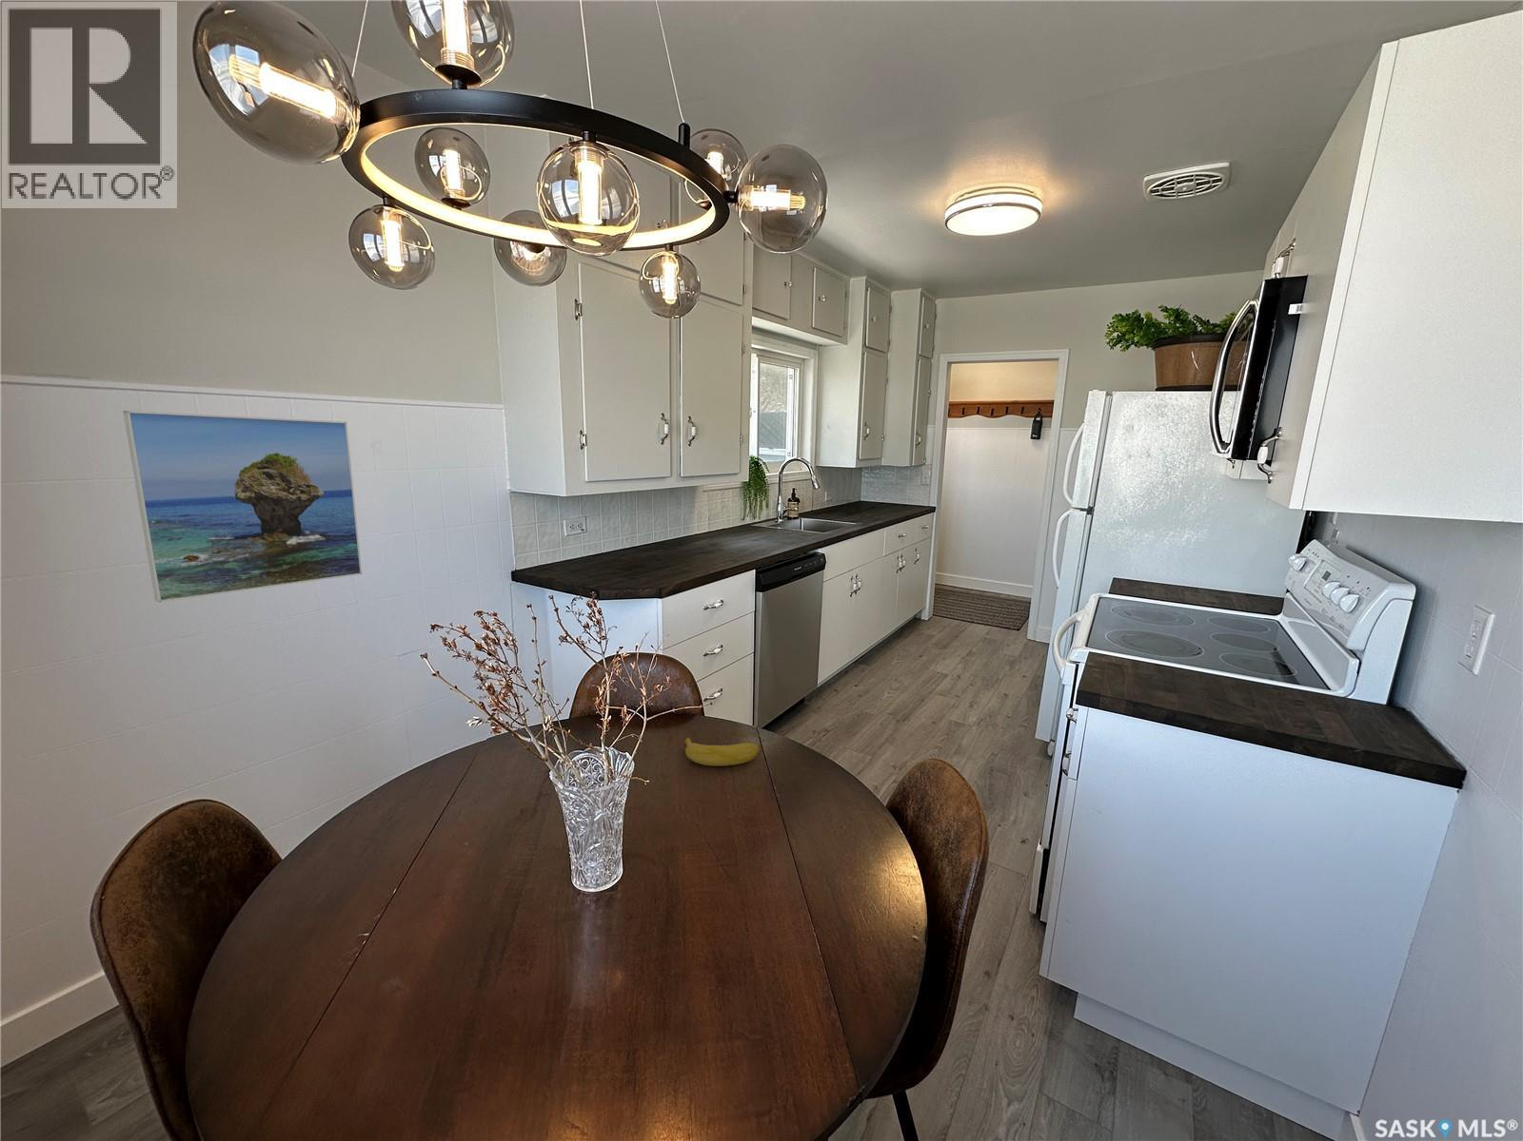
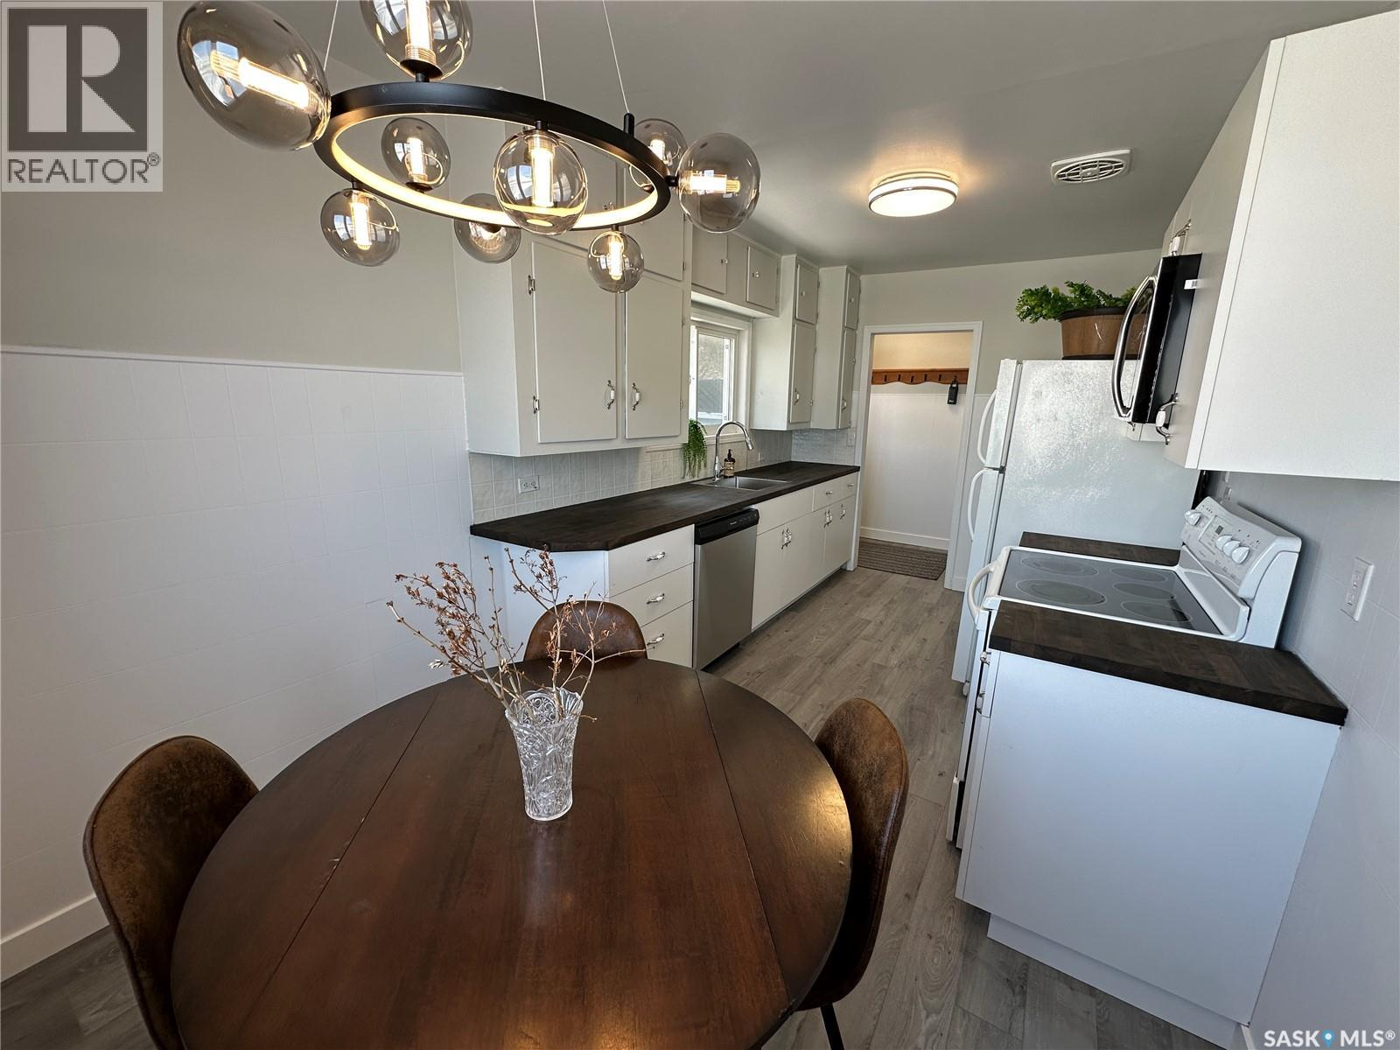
- banana (722, 748)
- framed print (258, 503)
